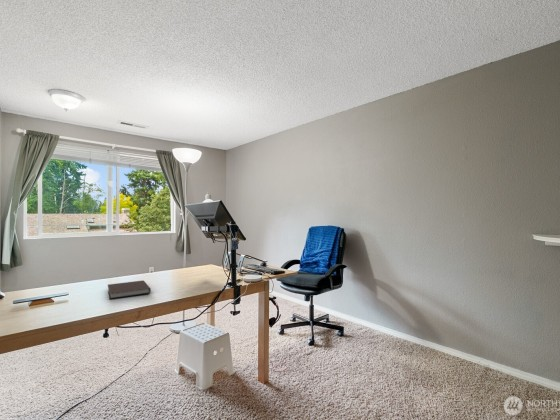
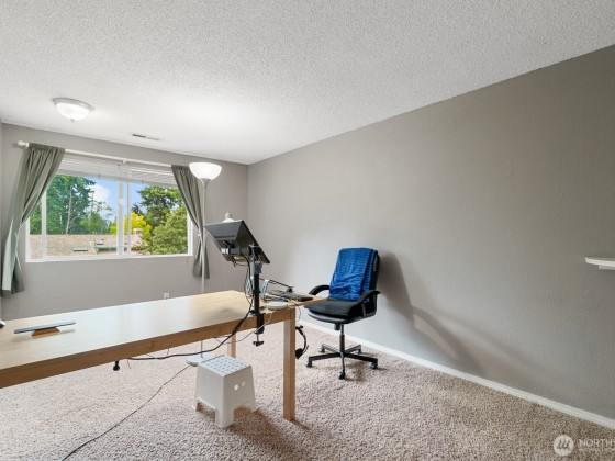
- notebook (128, 288)
